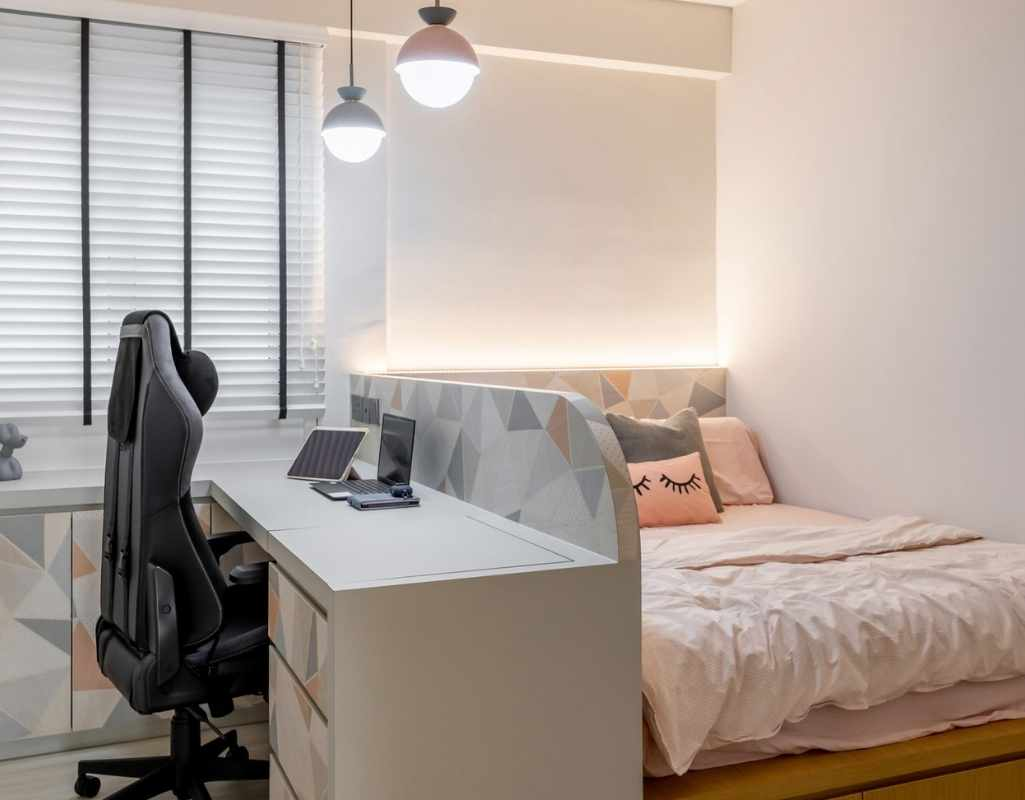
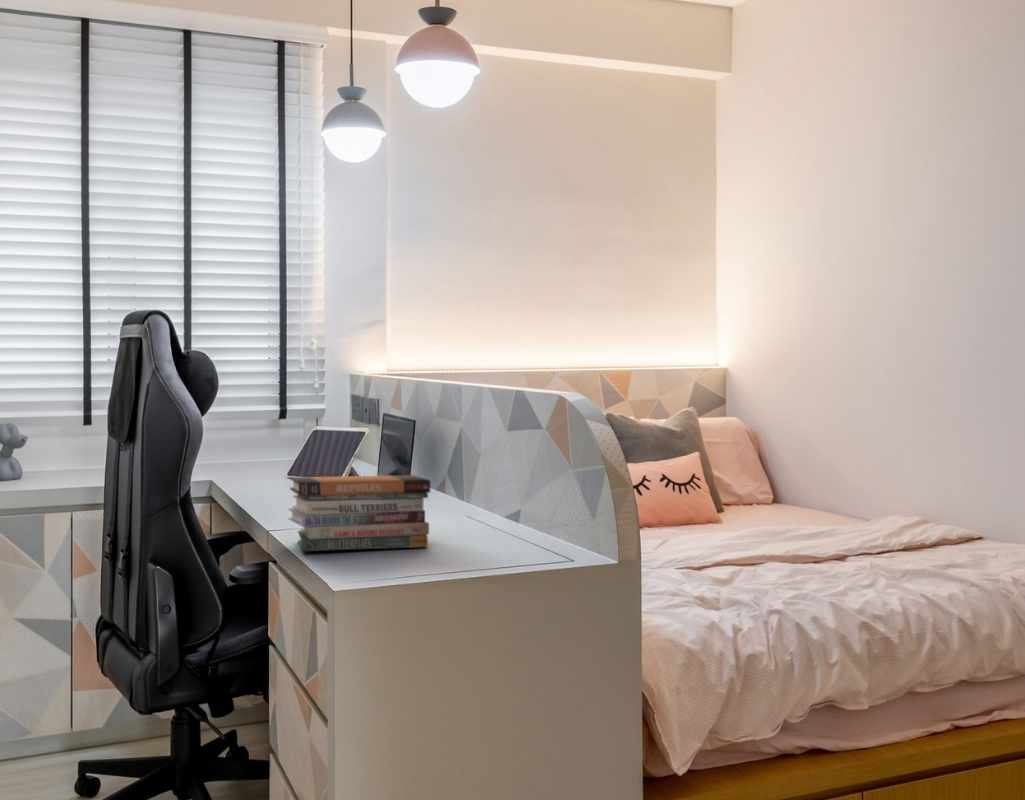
+ book stack (358, 511)
